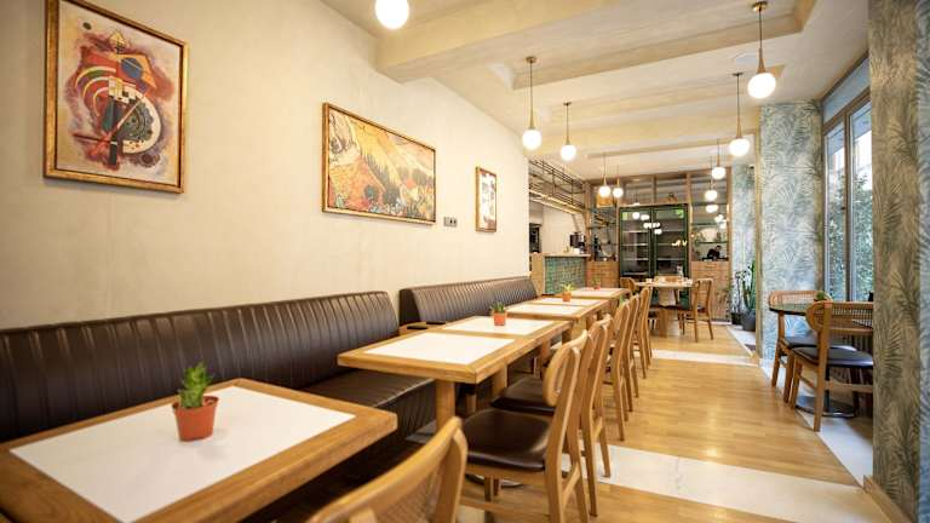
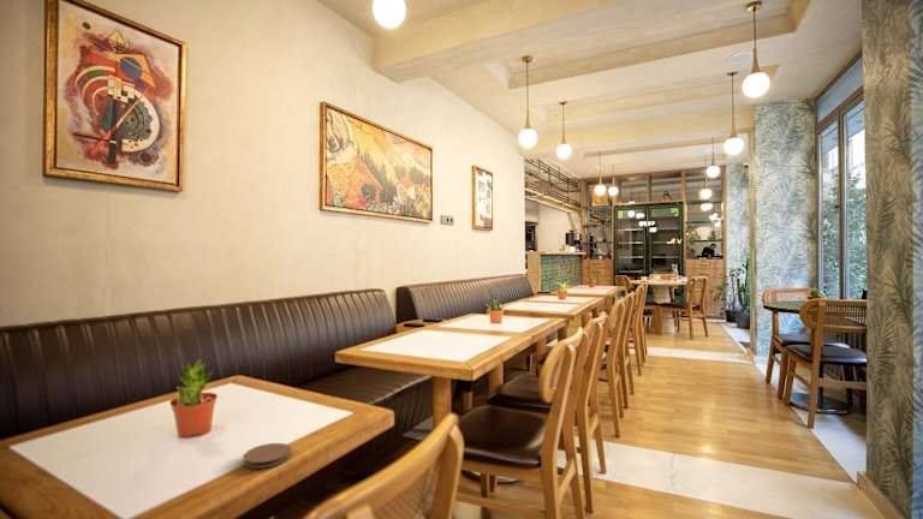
+ coaster (267, 454)
